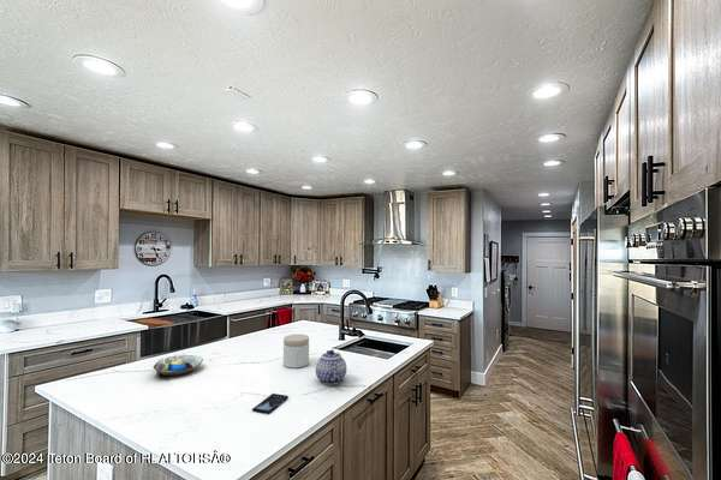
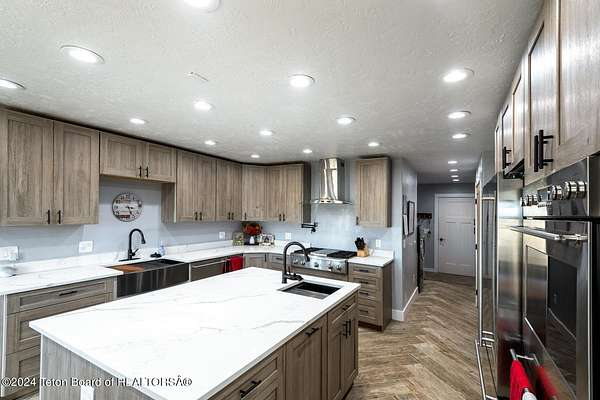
- decorative bowl (172, 364)
- smartphone (270, 402)
- jar (296, 350)
- teapot (330, 365)
